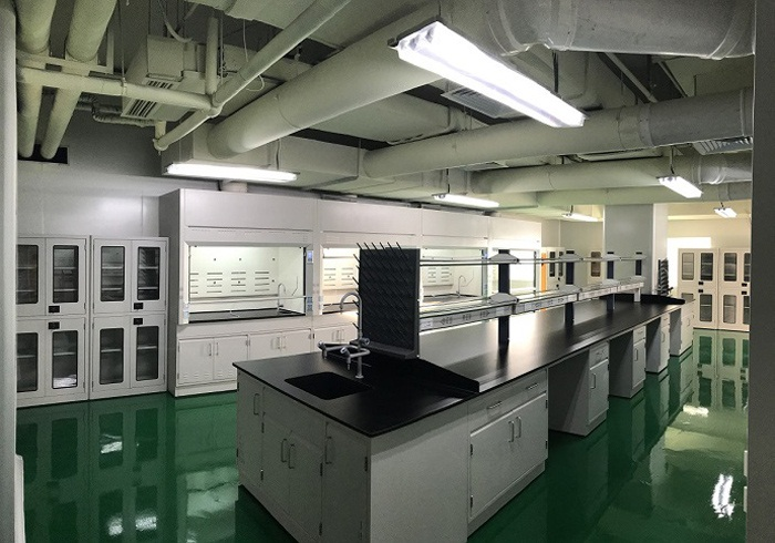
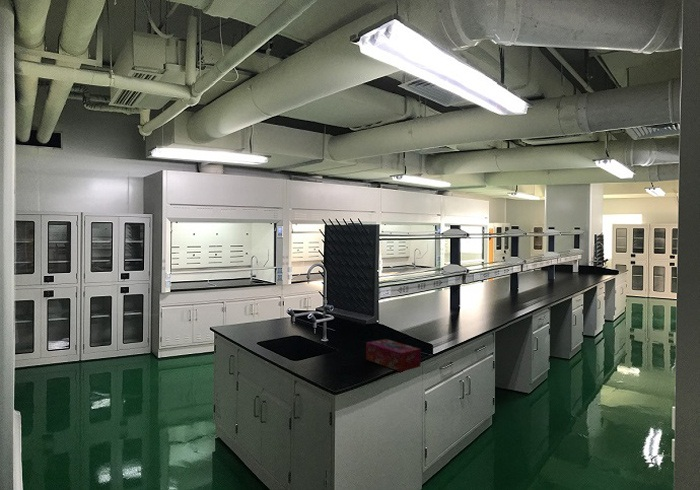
+ tissue box (392, 354)
